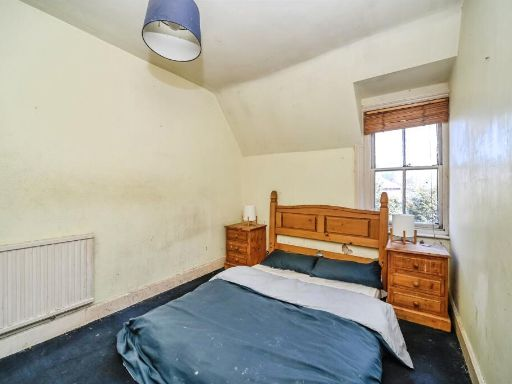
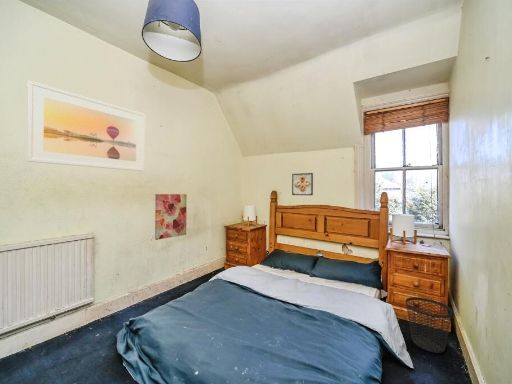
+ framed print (96, 133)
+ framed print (302, 184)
+ wall art (171, 215)
+ wastebasket (428, 324)
